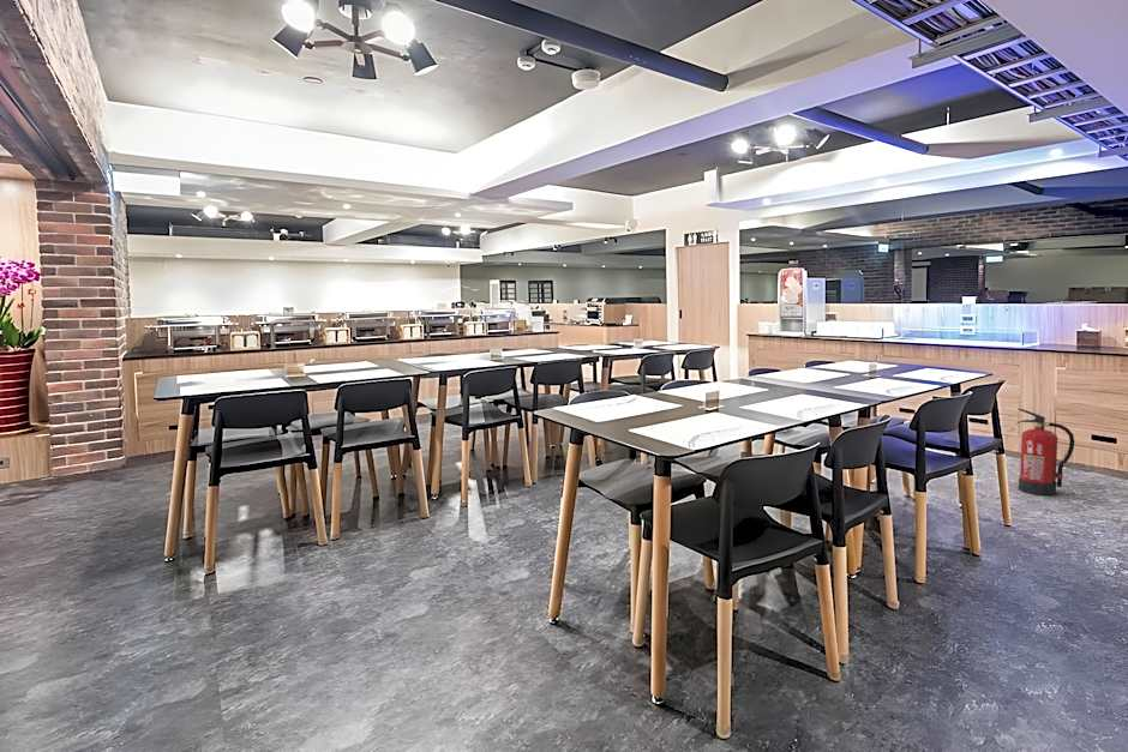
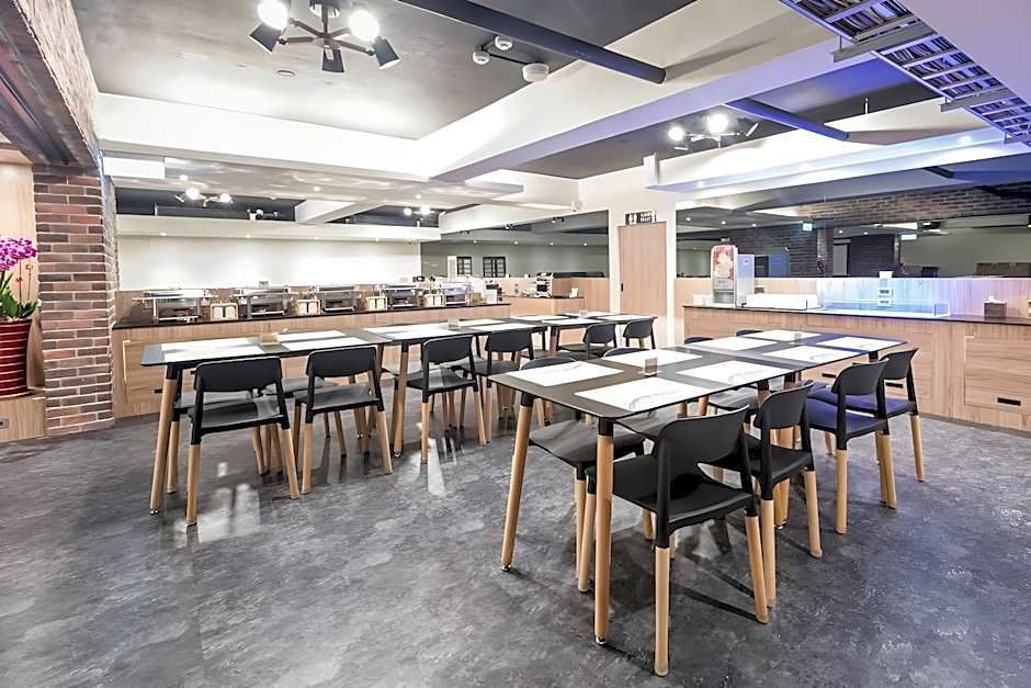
- fire extinguisher (1044, 451)
